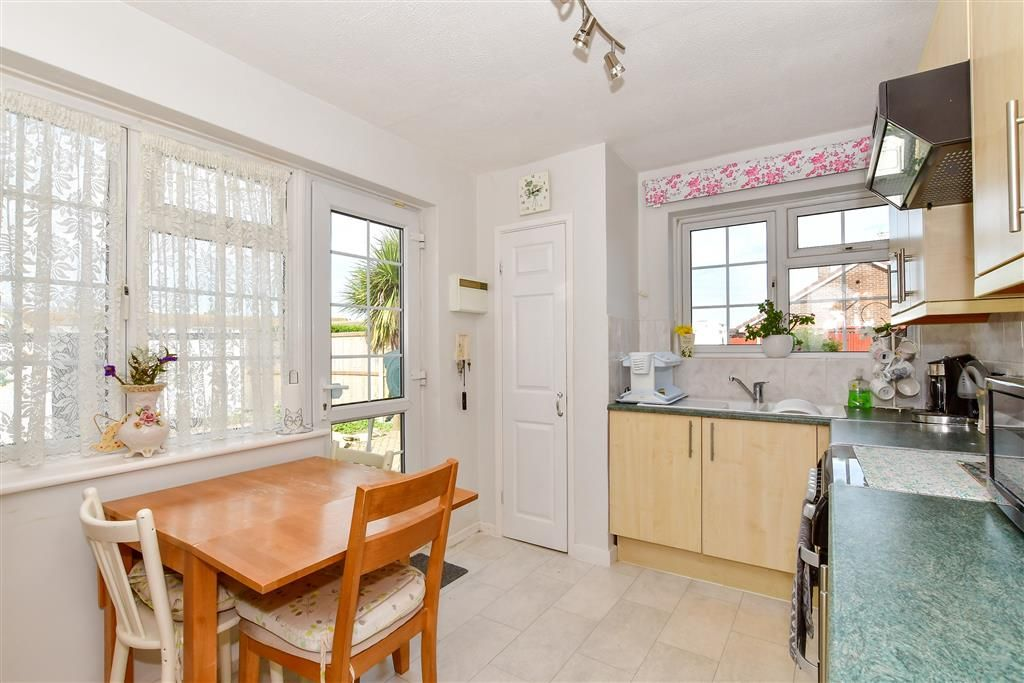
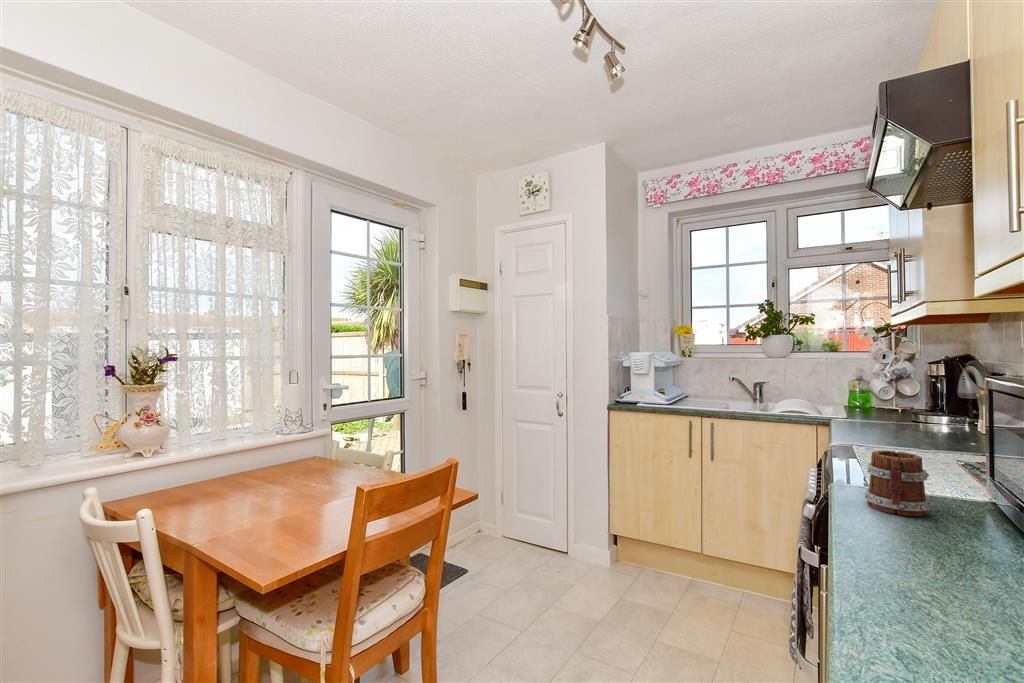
+ mug (897, 480)
